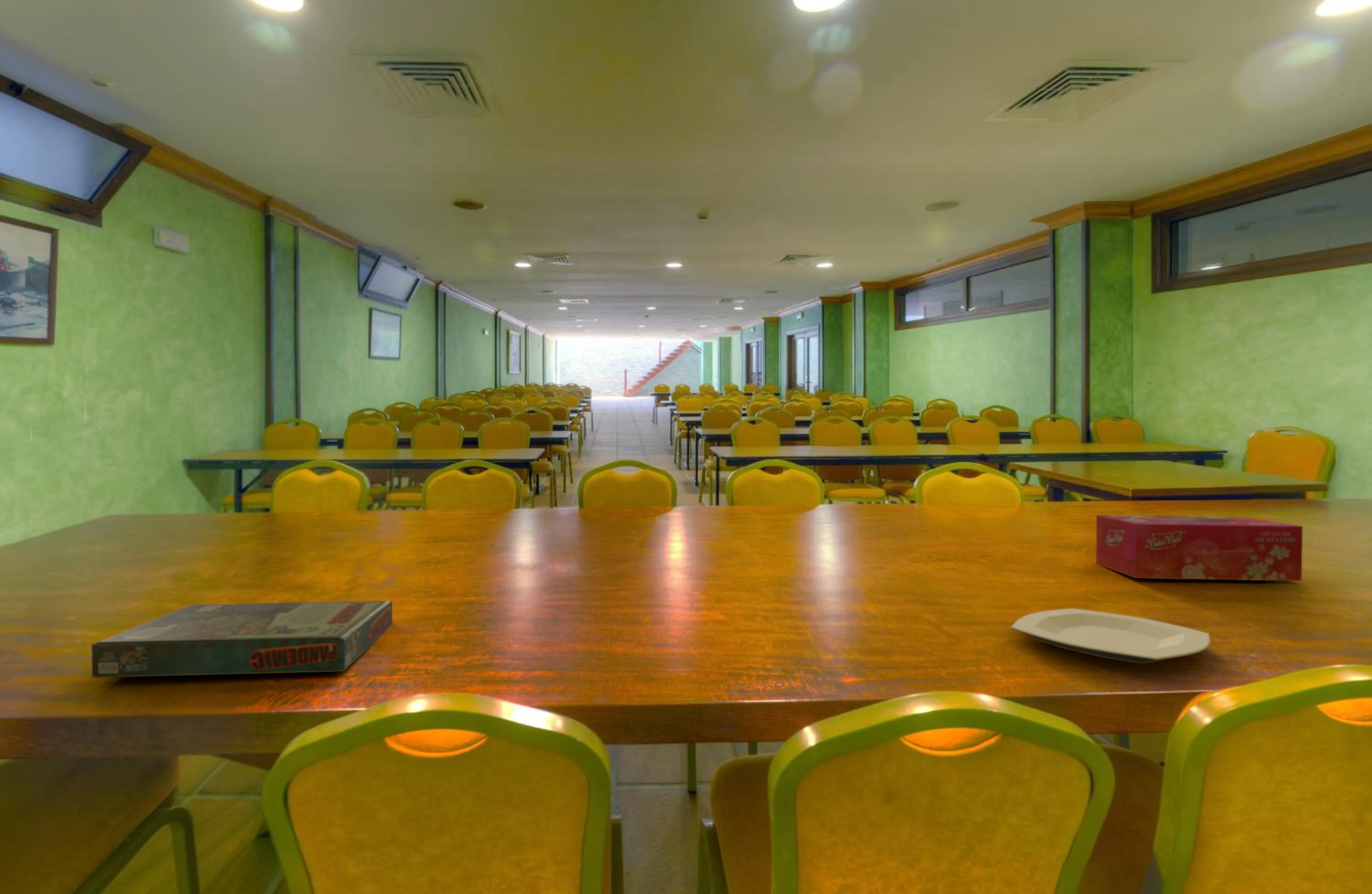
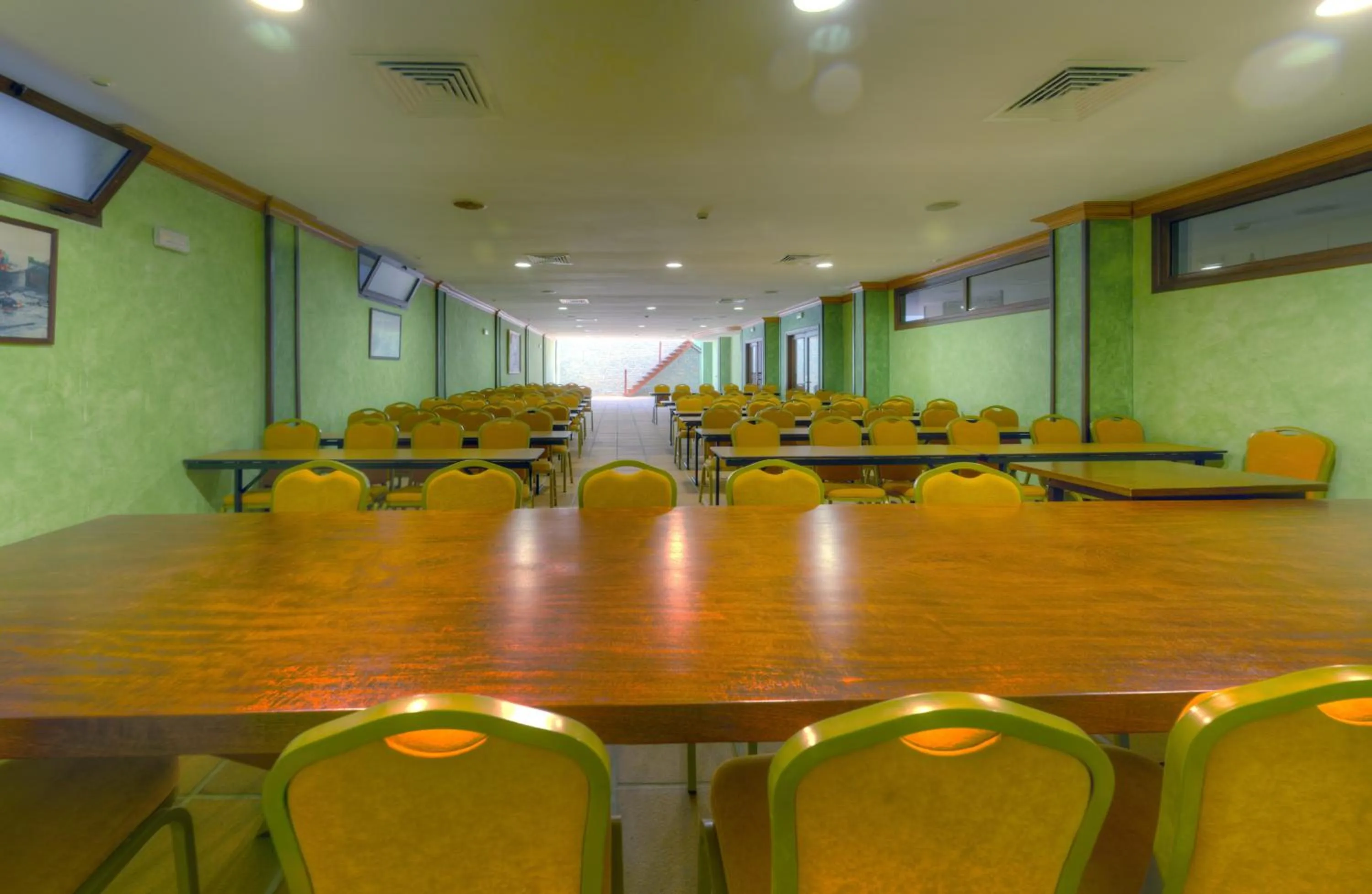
- plate (1108, 636)
- tissue box (1193, 546)
- board game (260, 634)
